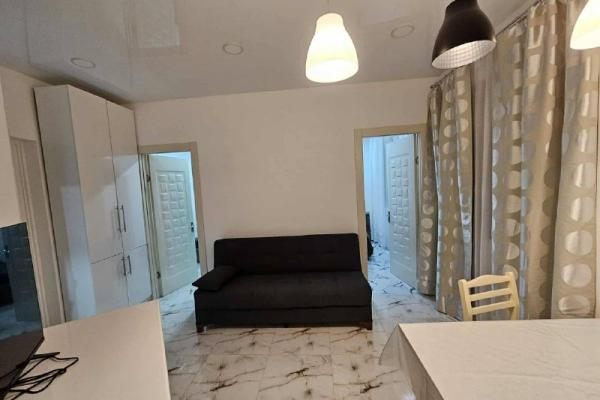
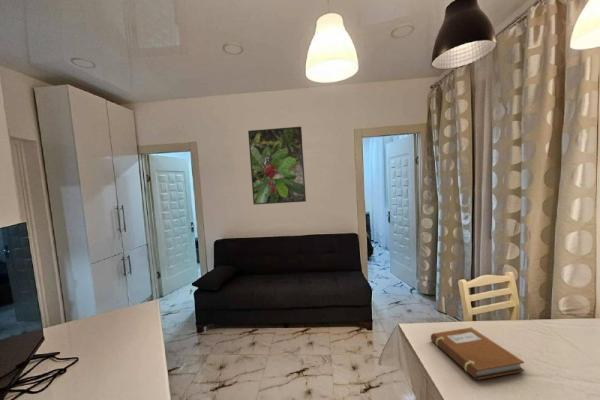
+ notebook (471, 349)
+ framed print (277, 166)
